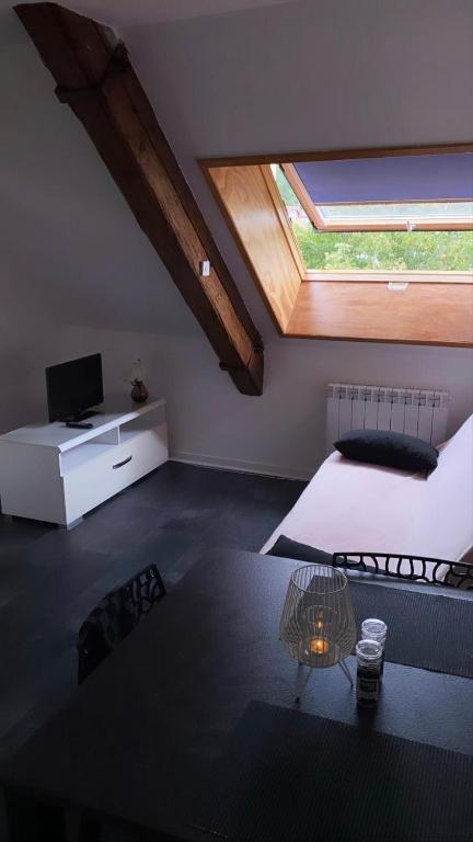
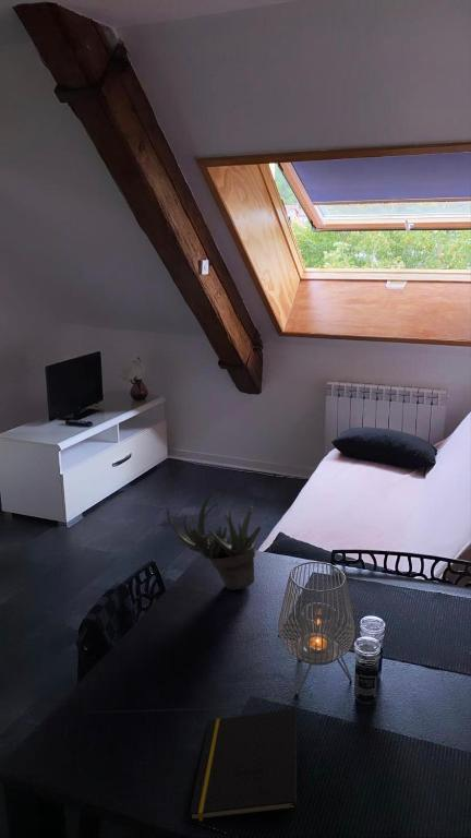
+ notepad (247, 759)
+ succulent plant (210, 537)
